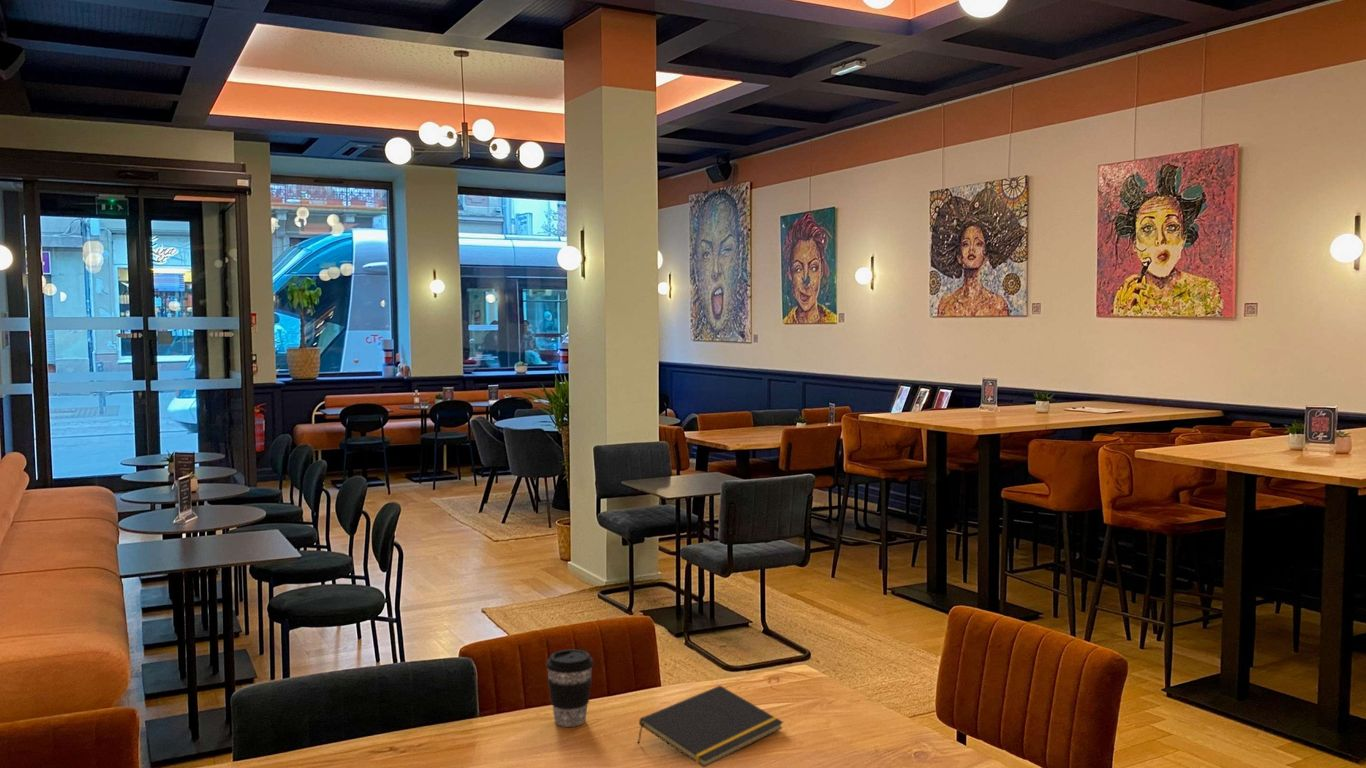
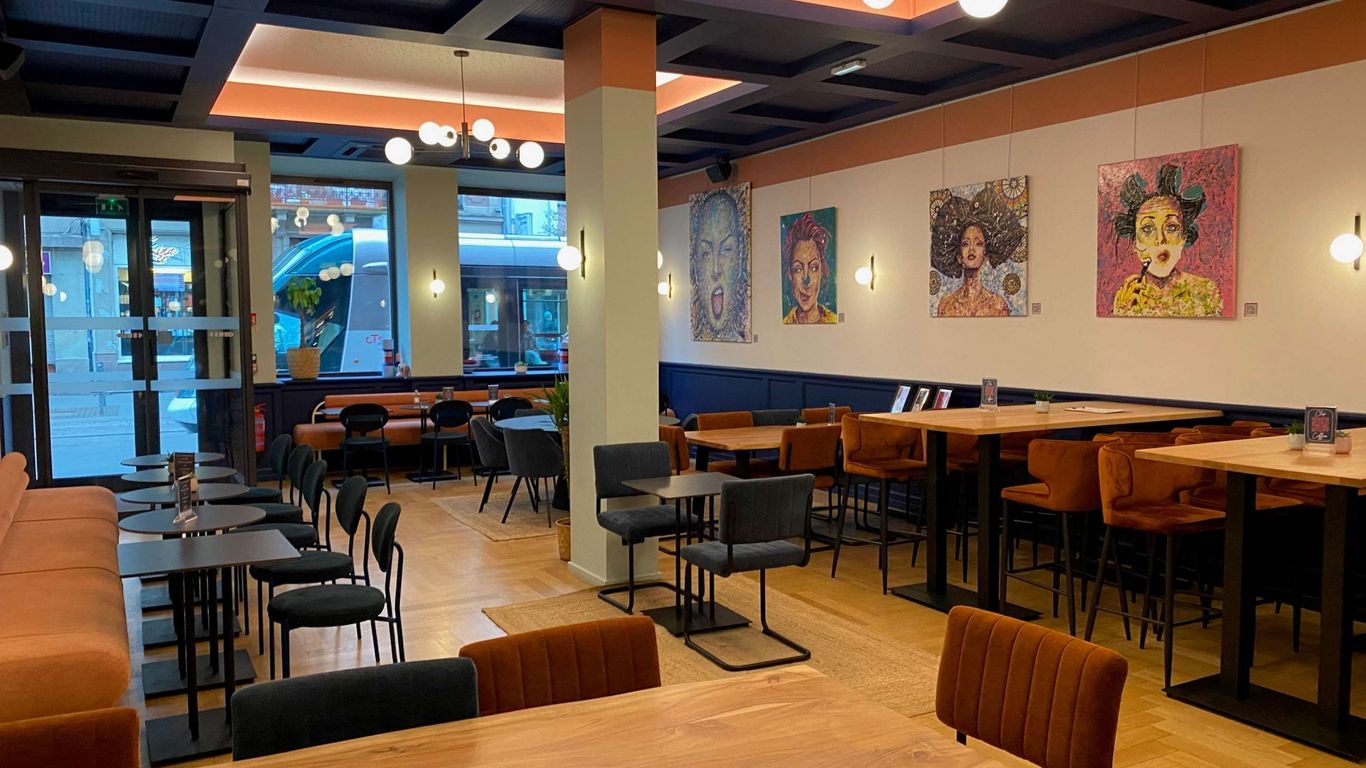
- coffee cup (570, 688)
- notepad (712, 723)
